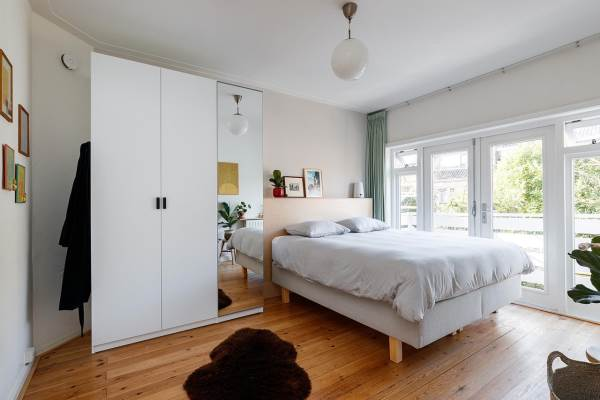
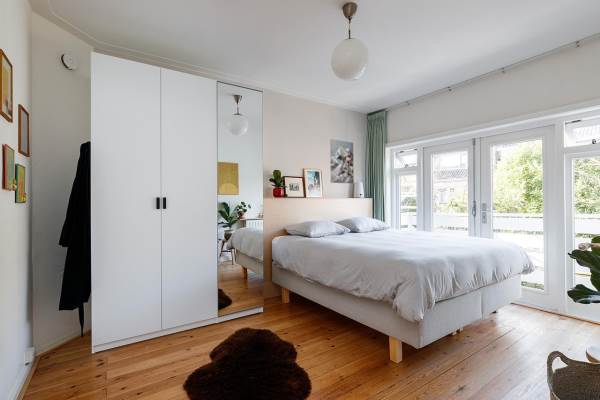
+ wall art (342, 162)
